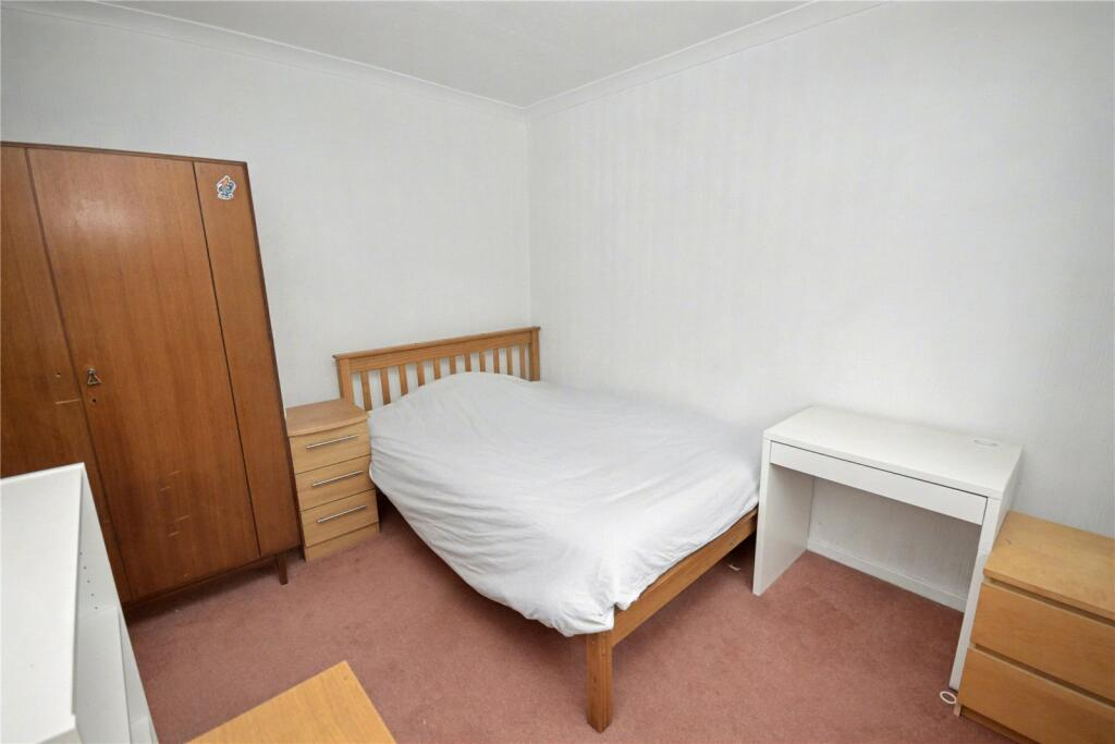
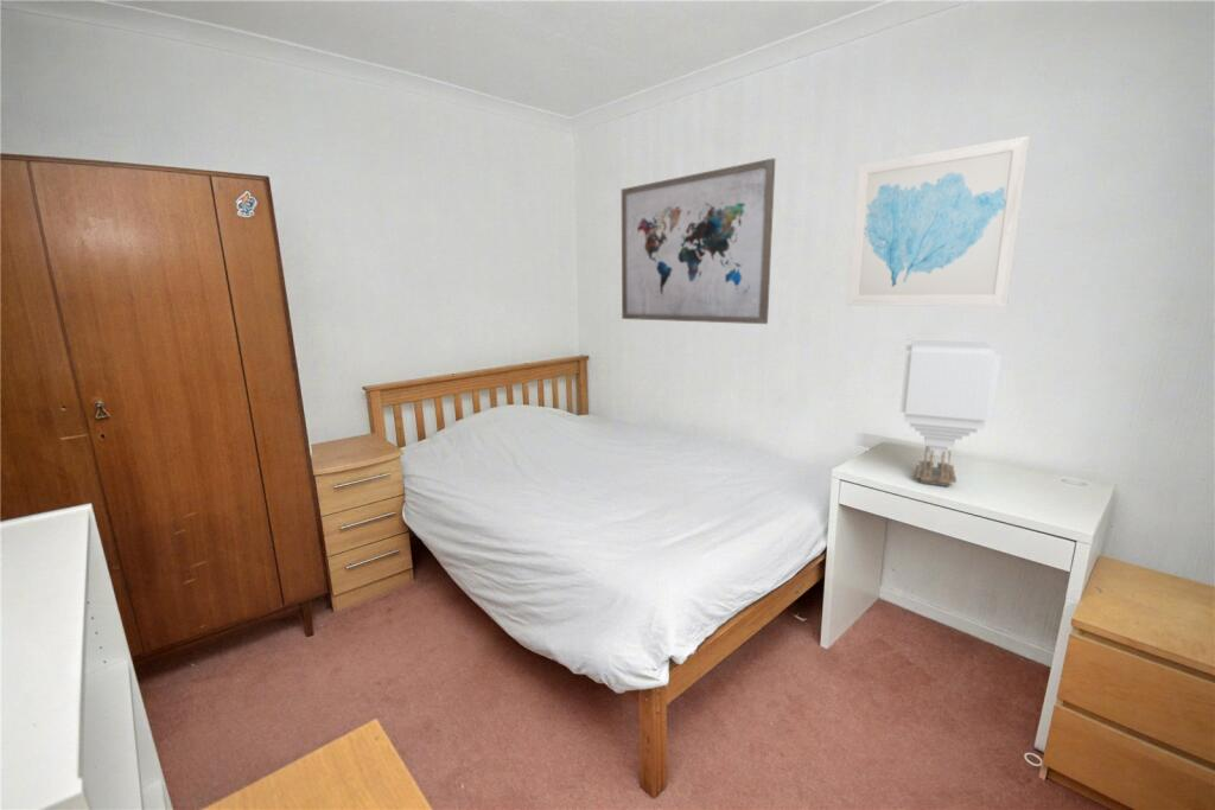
+ wall art (687, 250)
+ wall art (927, 230)
+ table lamp (942, 412)
